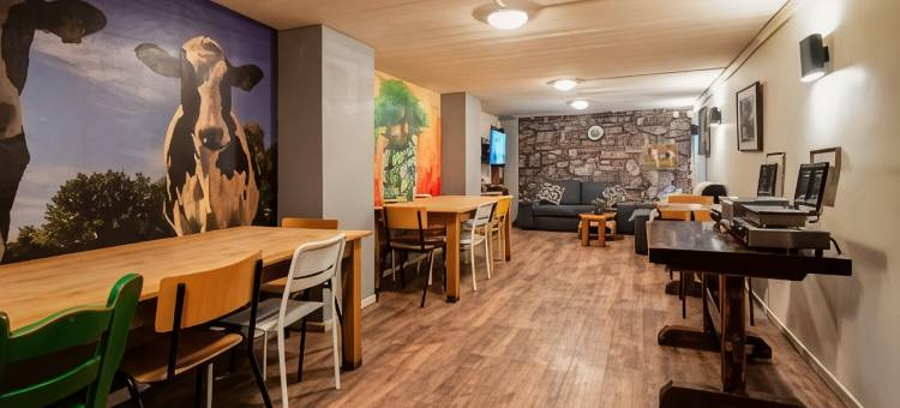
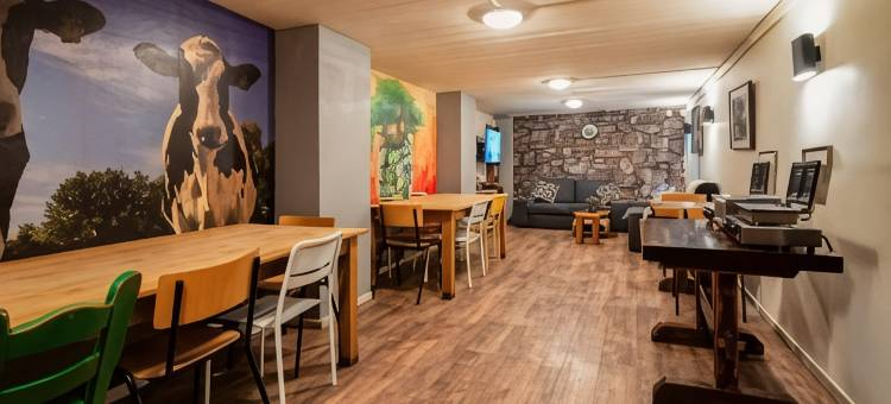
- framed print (660, 156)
